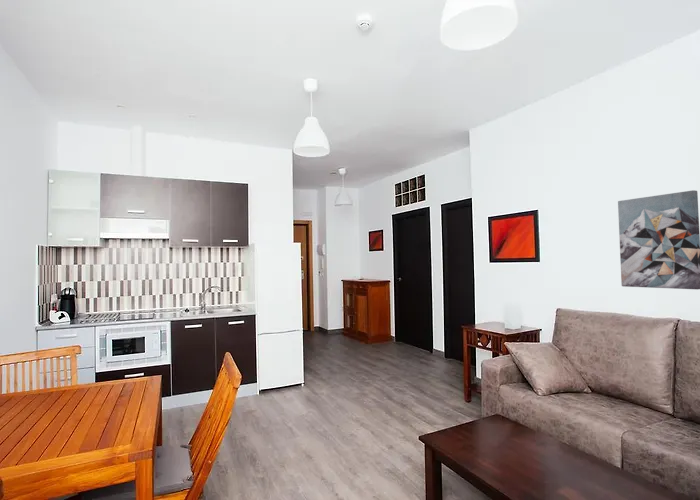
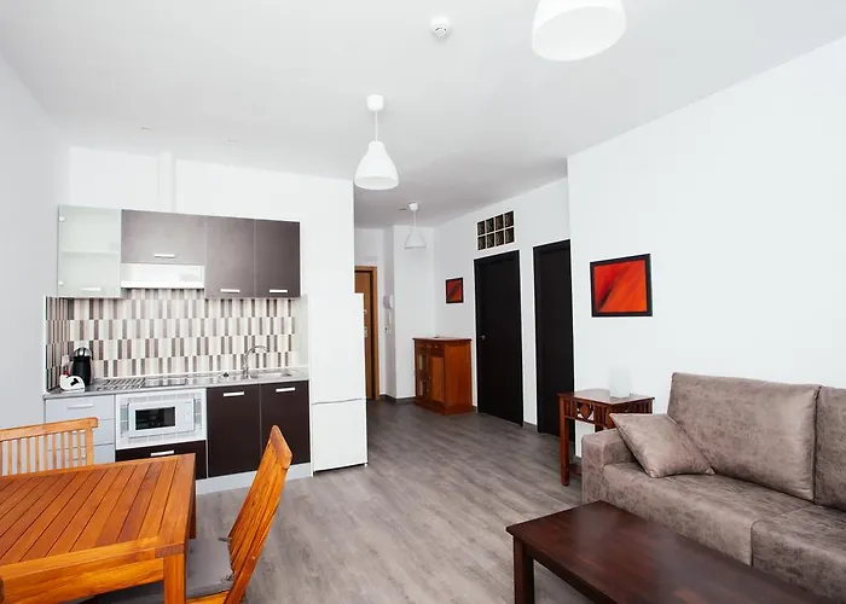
- wall art (656, 241)
